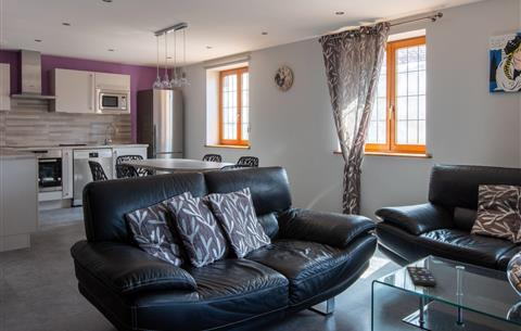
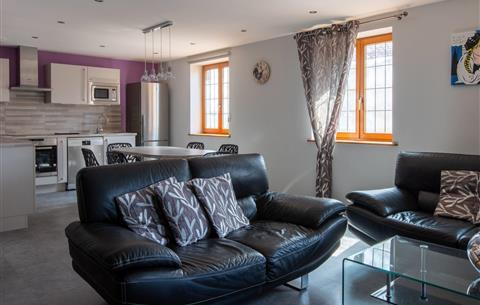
- remote control (420, 275)
